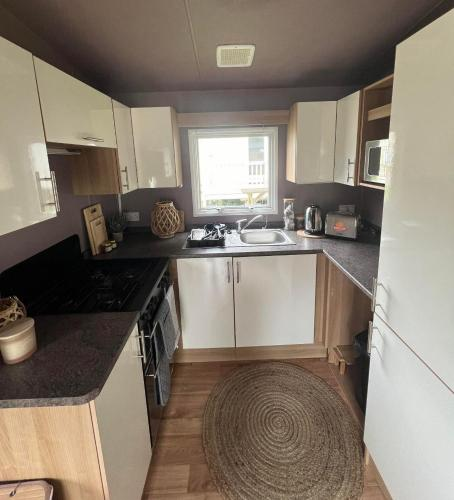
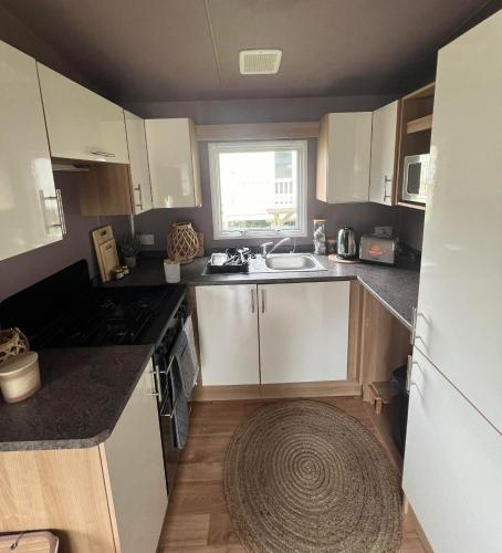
+ utensil holder (175, 268)
